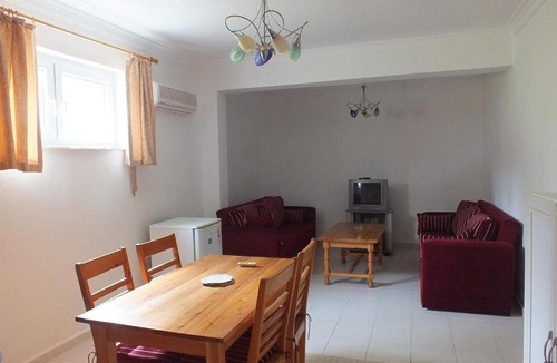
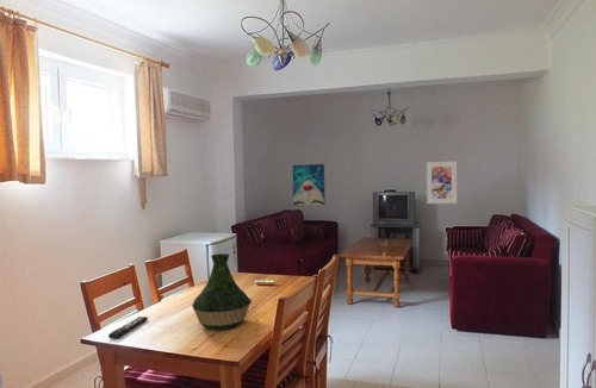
+ remote control (129, 326)
+ wall art (308, 184)
+ vase (221, 289)
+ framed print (441, 182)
